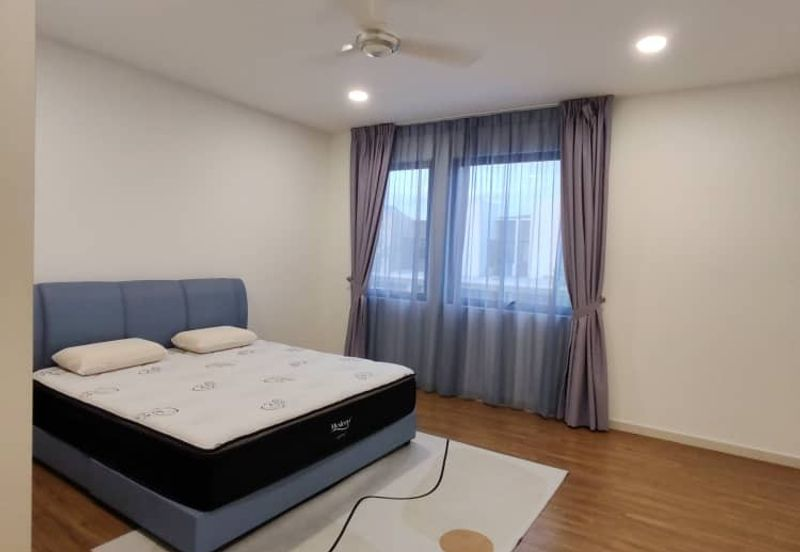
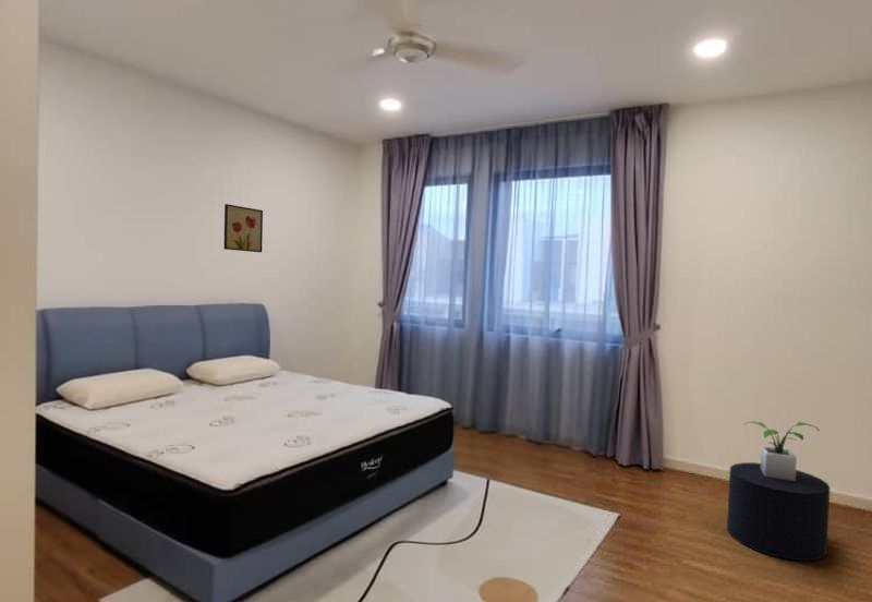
+ wall art (243, 229)
+ stool (775, 507)
+ potted plant (783, 448)
